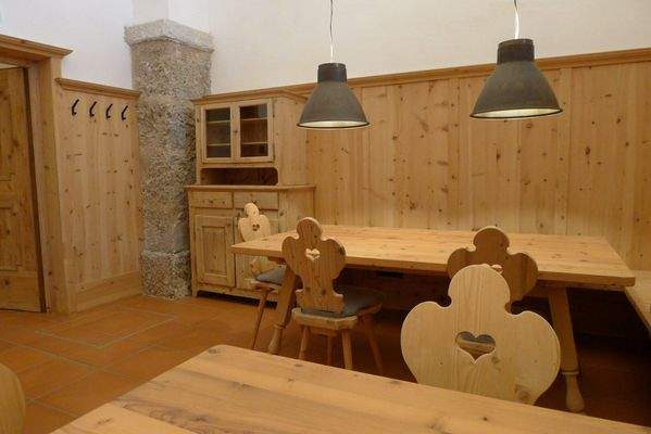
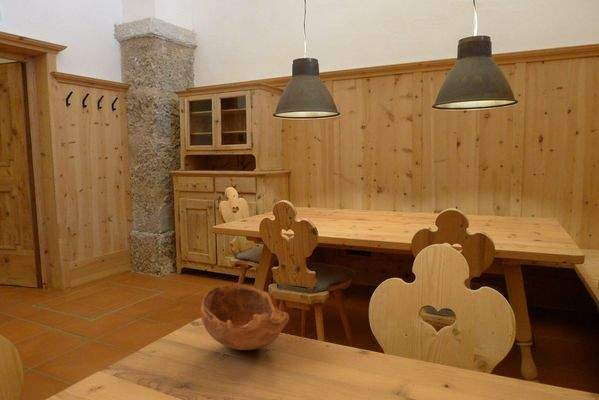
+ wooden bowl (244, 322)
